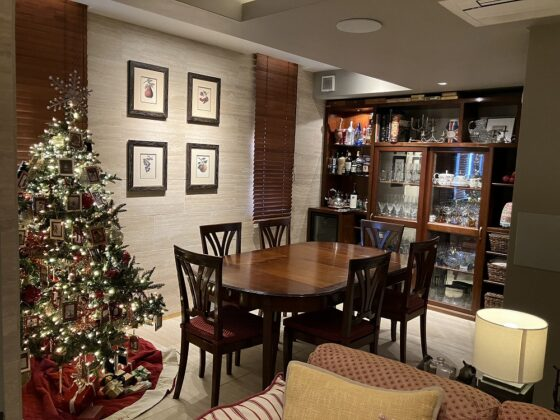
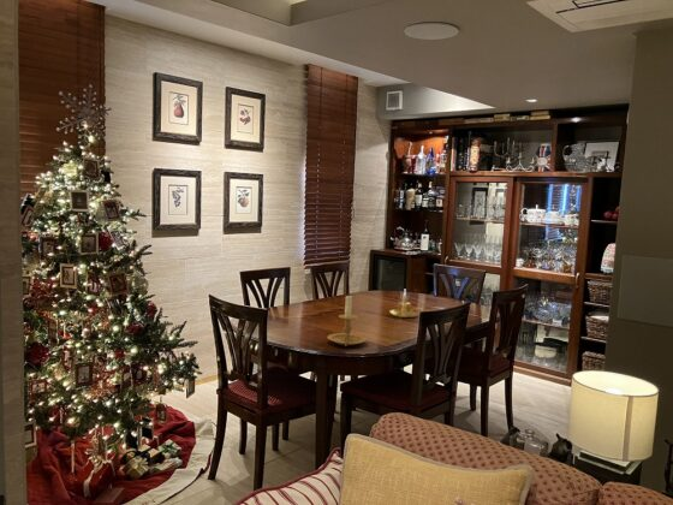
+ candle holder (406, 302)
+ candle holder (347, 319)
